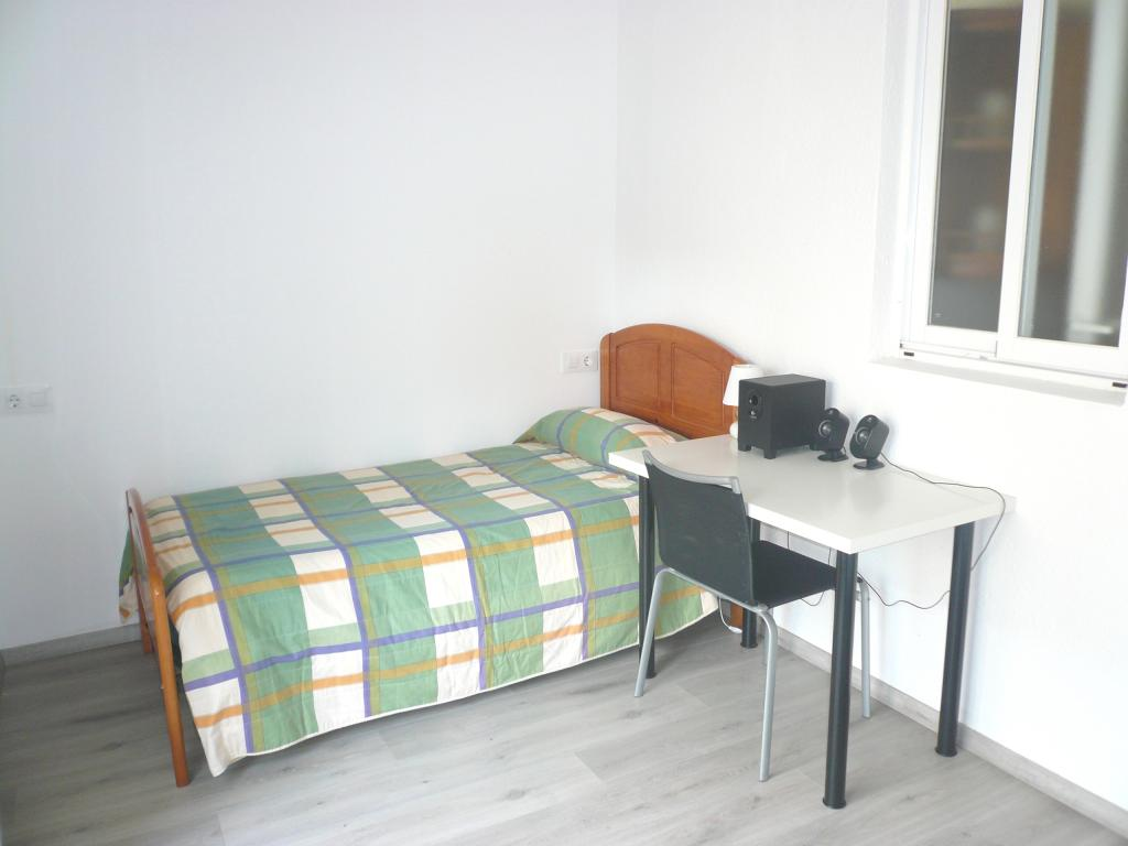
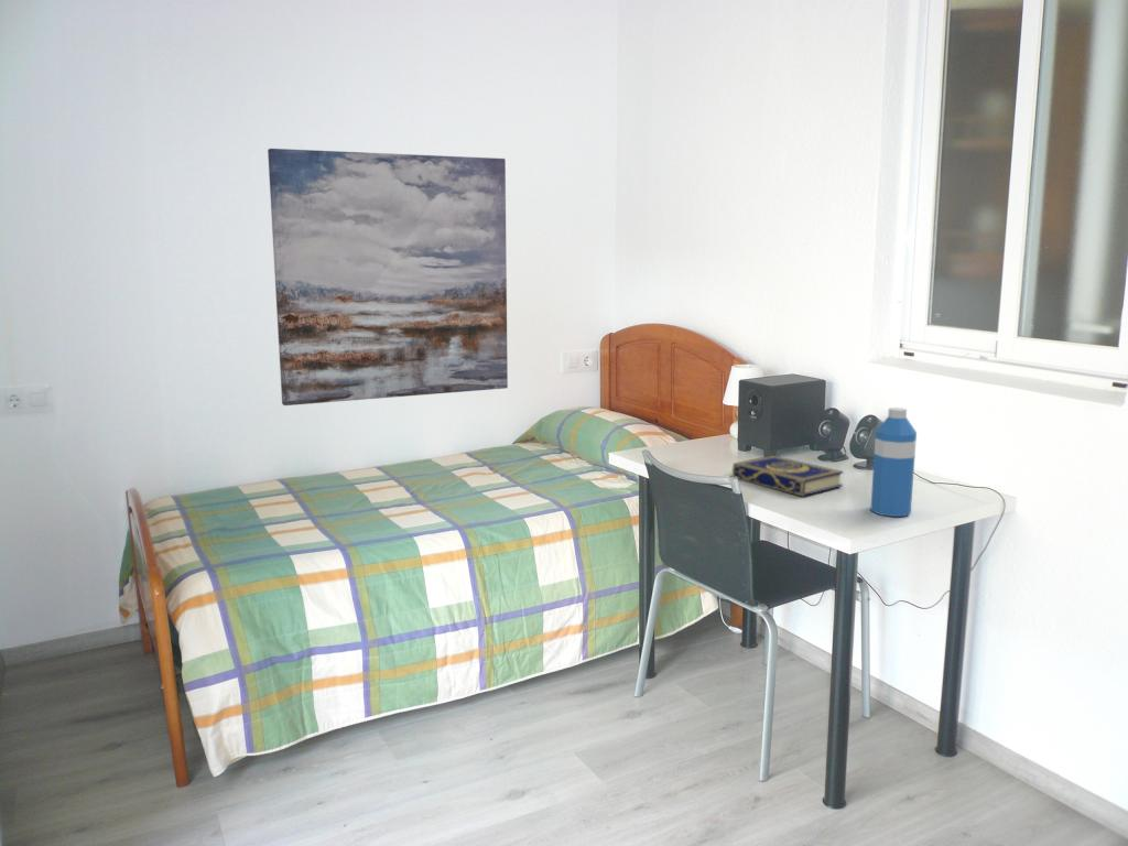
+ book (788, 475)
+ wall art (397, 278)
+ water bottle (893, 460)
